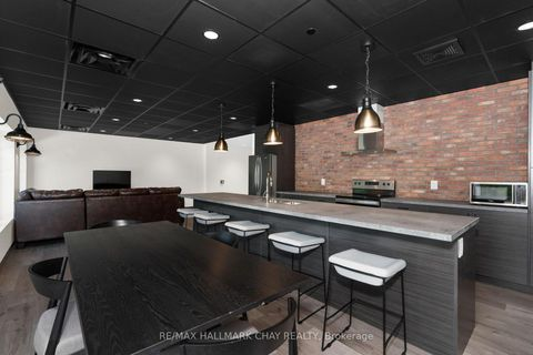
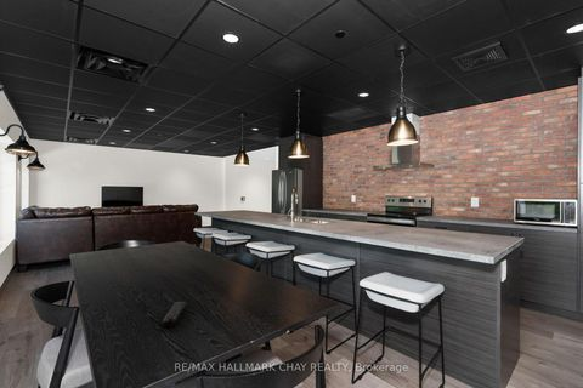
+ remote control (175, 312)
